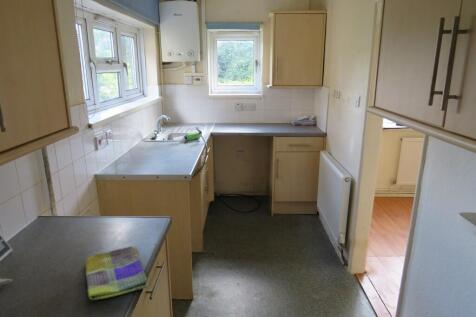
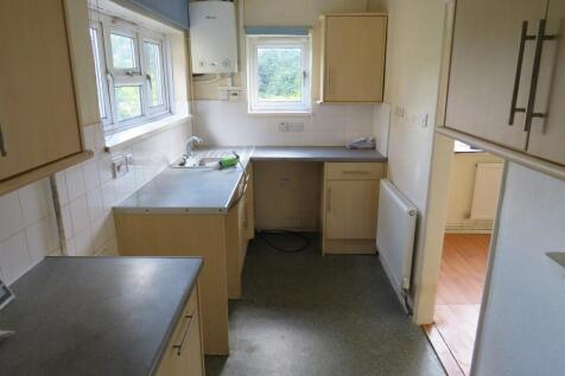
- dish towel (115, 270)
